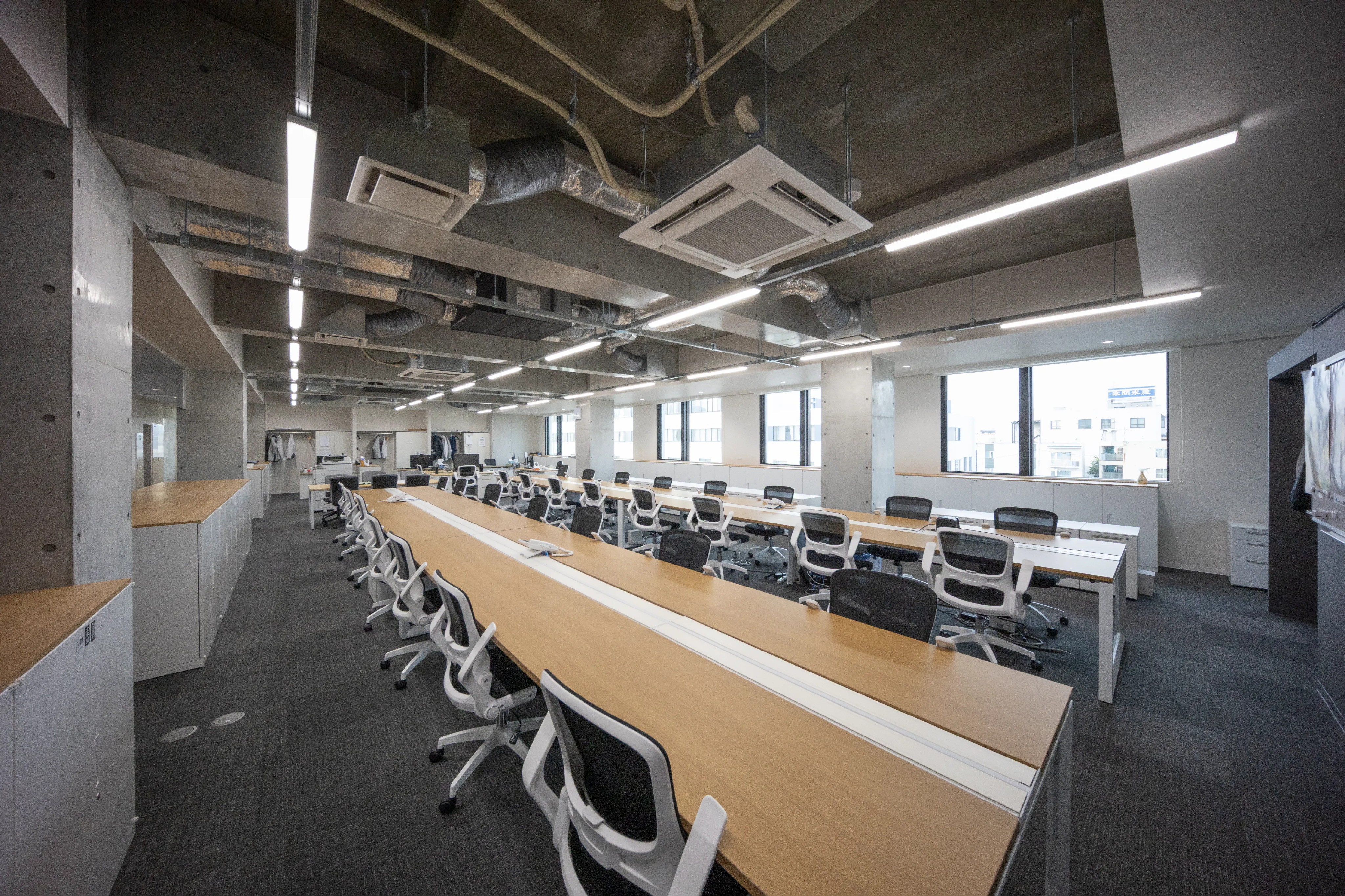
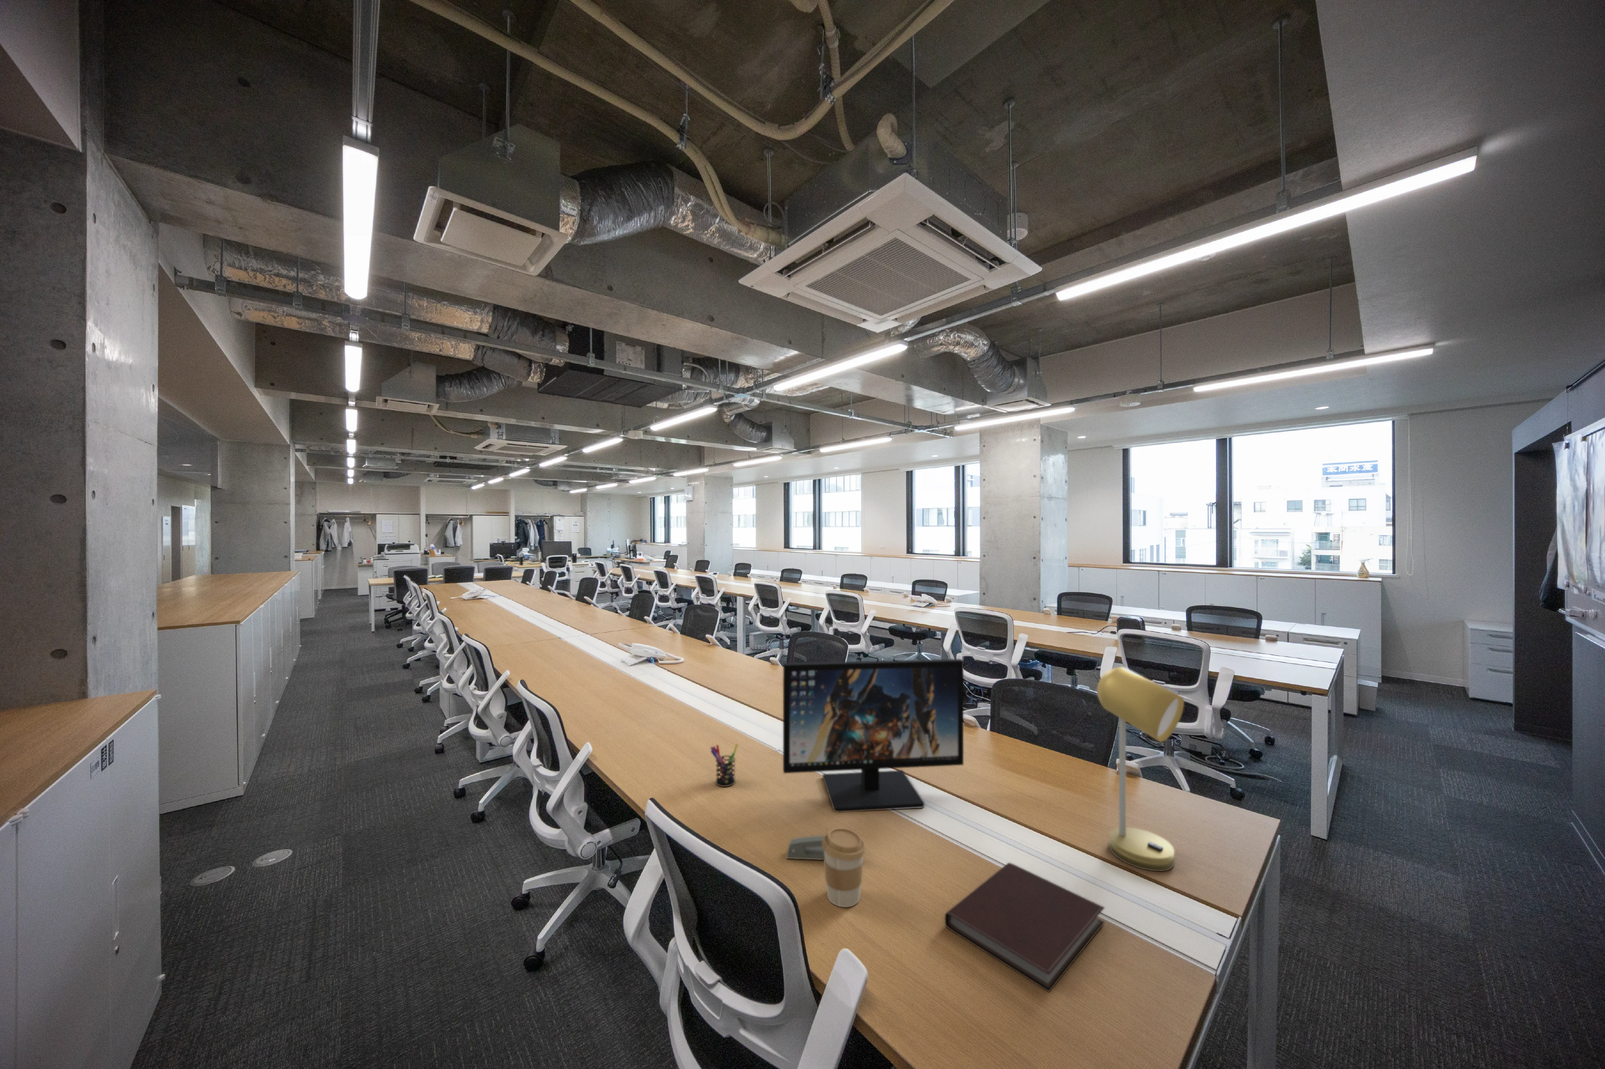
+ notebook (1025, 916)
+ desk lamp (1125, 762)
+ stapler (822, 846)
+ coffee cup (844, 865)
+ pen holder (726, 764)
+ computer monitor (872, 725)
